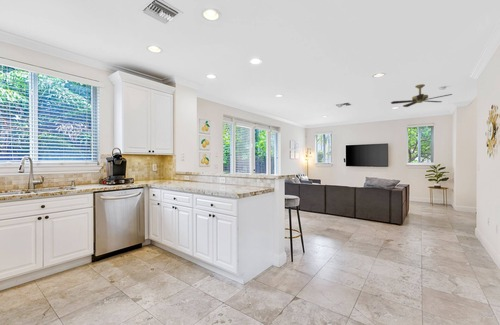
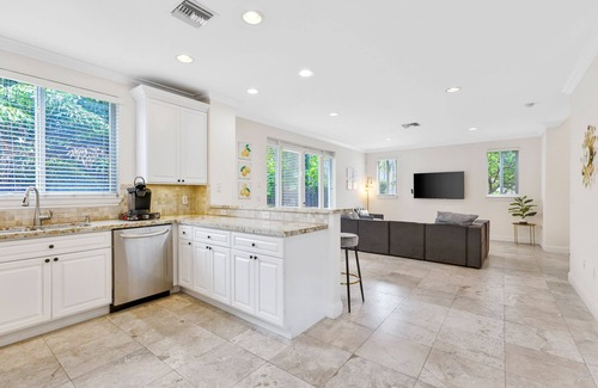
- ceiling fan (419, 93)
